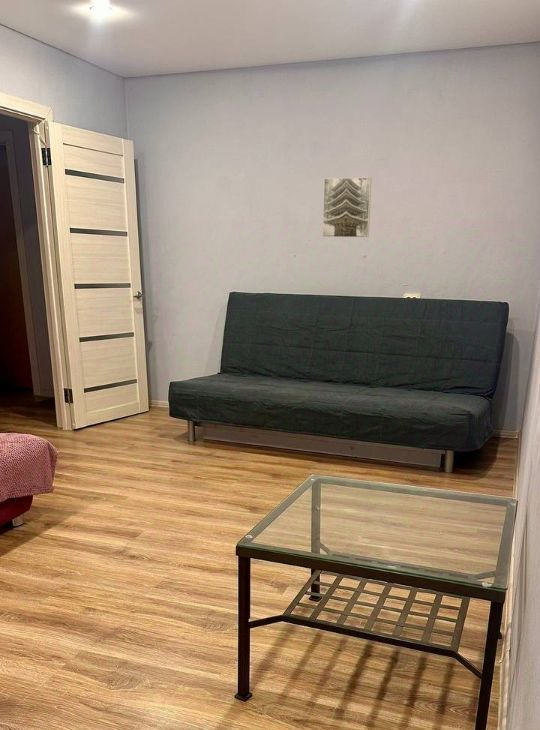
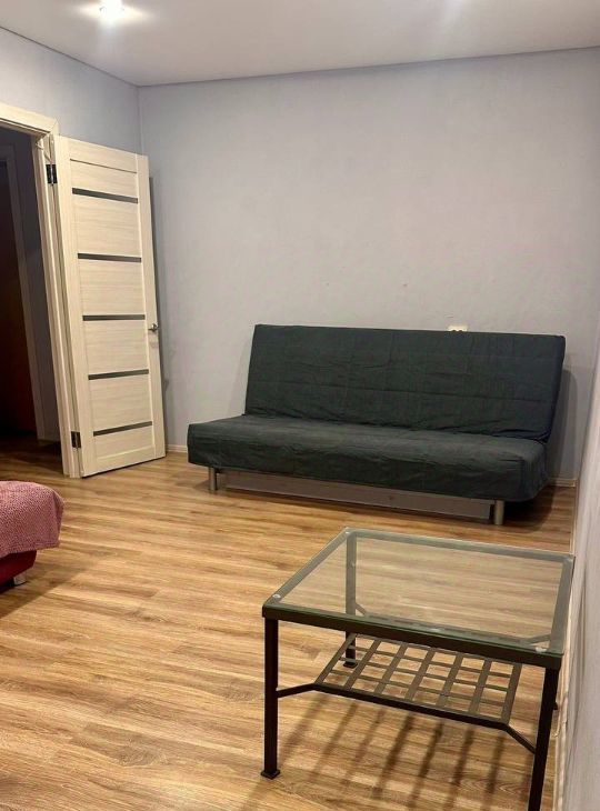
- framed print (346, 207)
